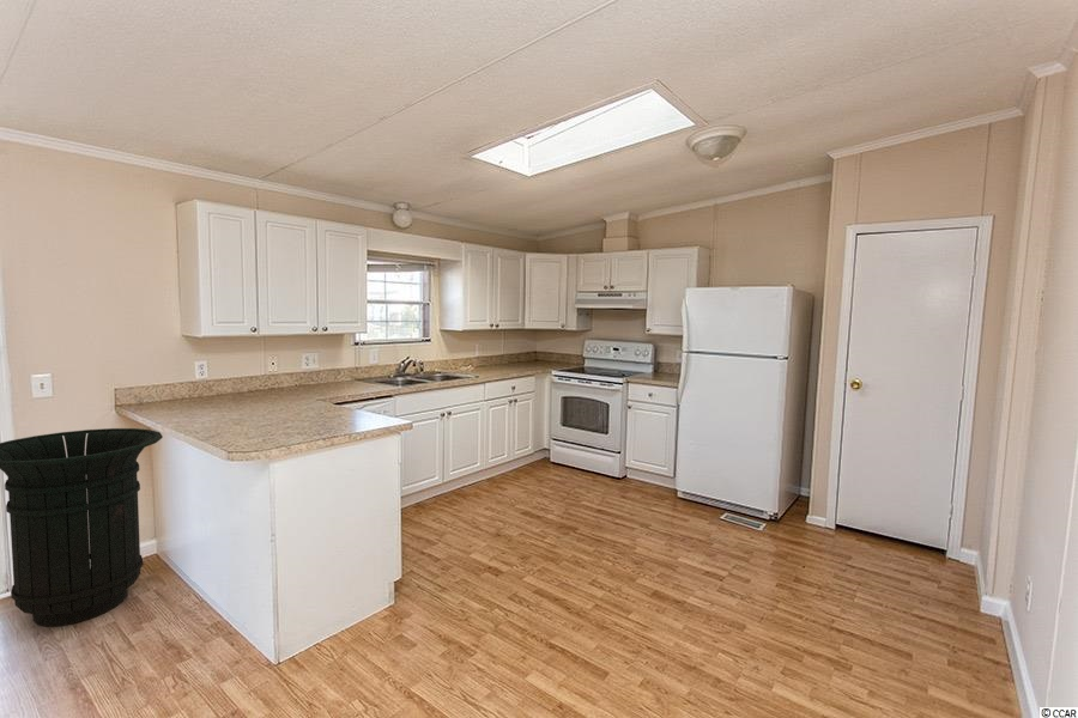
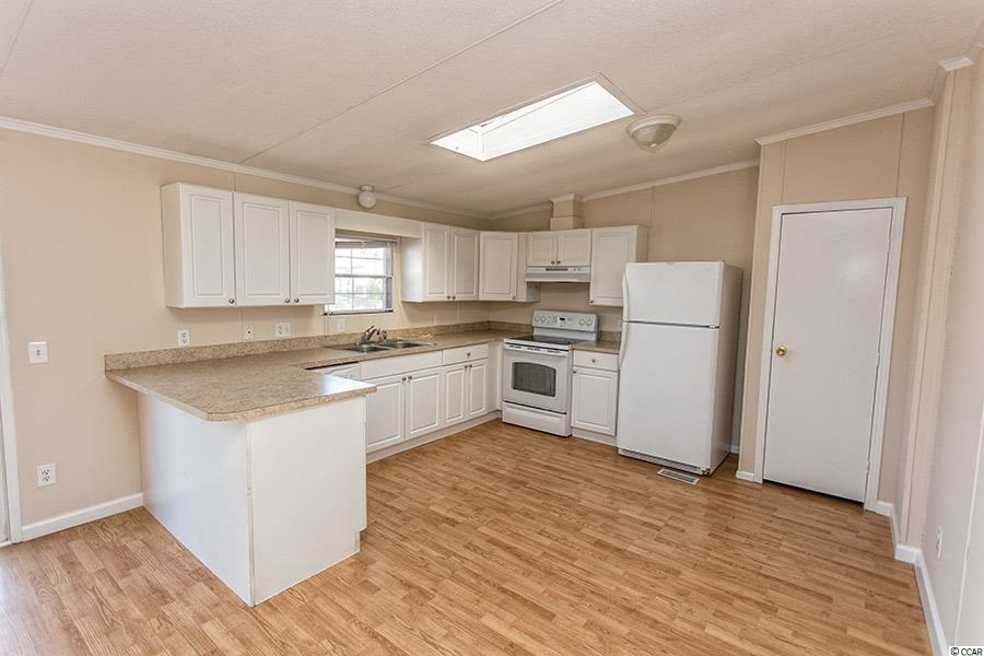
- trash can (78, 524)
